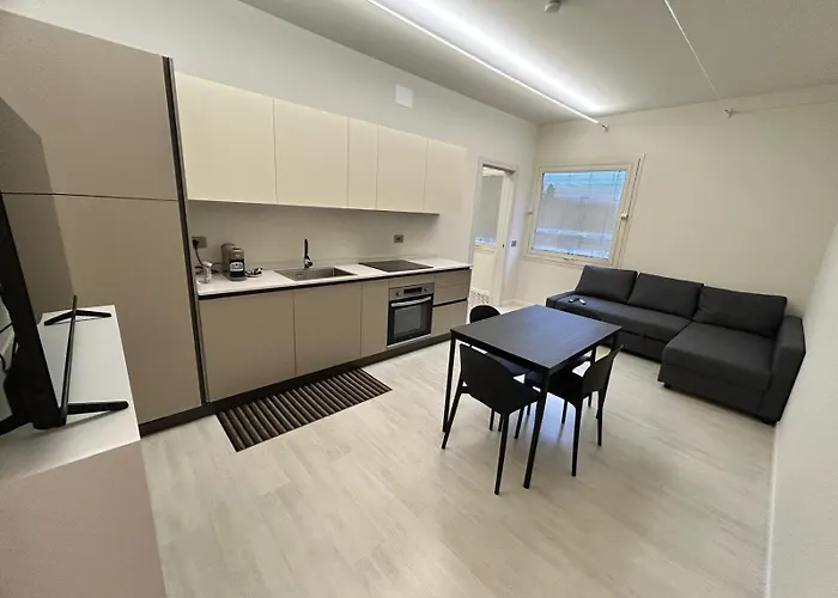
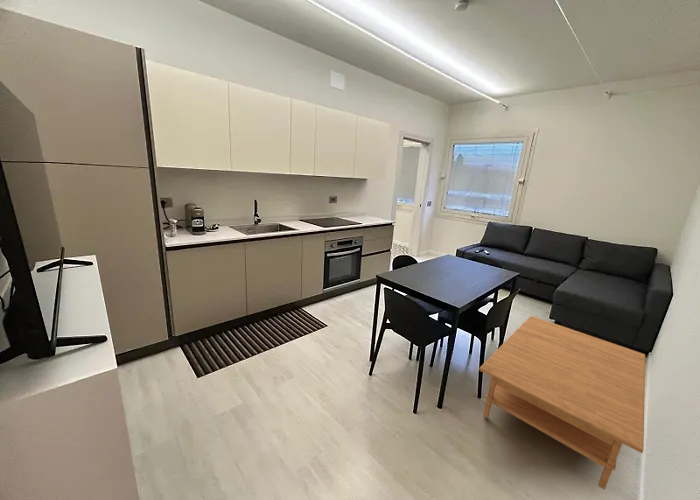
+ coffee table (561, 384)
